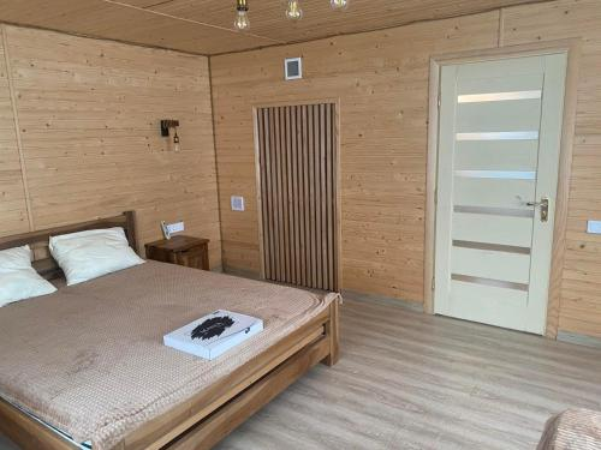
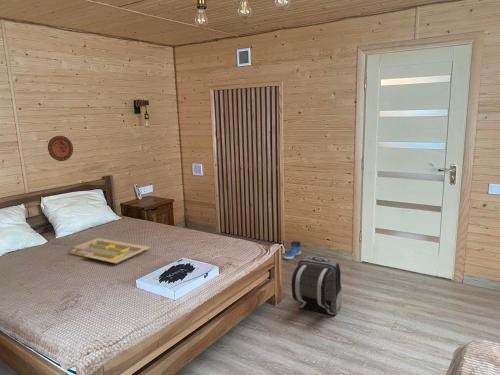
+ decorative plate (60, 148)
+ sneaker (292, 249)
+ backpack (316, 285)
+ serving tray (106, 250)
